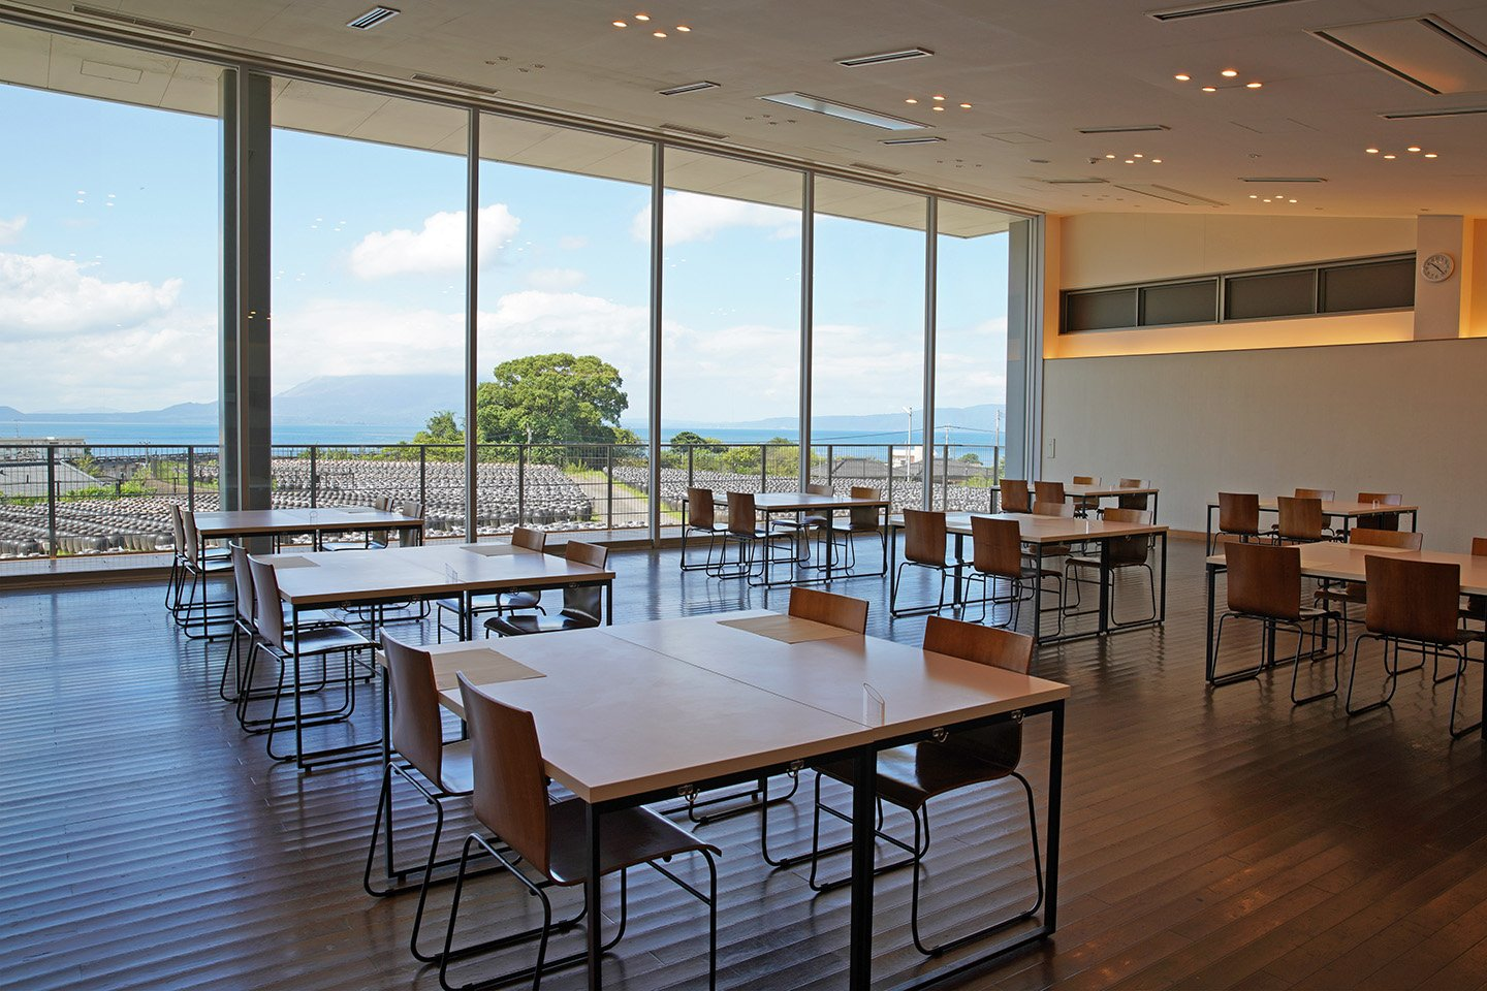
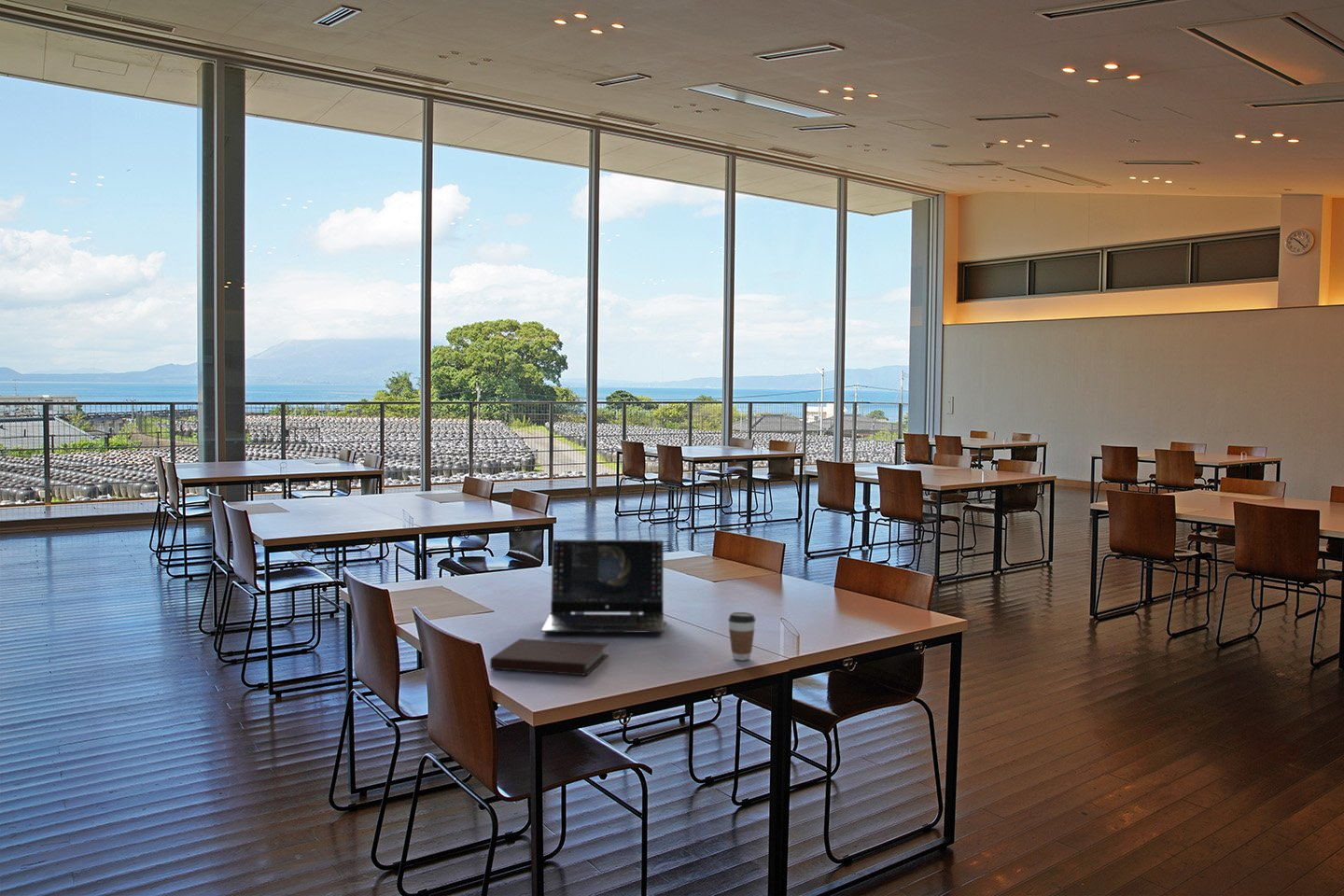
+ laptop computer (605, 585)
+ coffee cup (741, 636)
+ notebook (551, 656)
